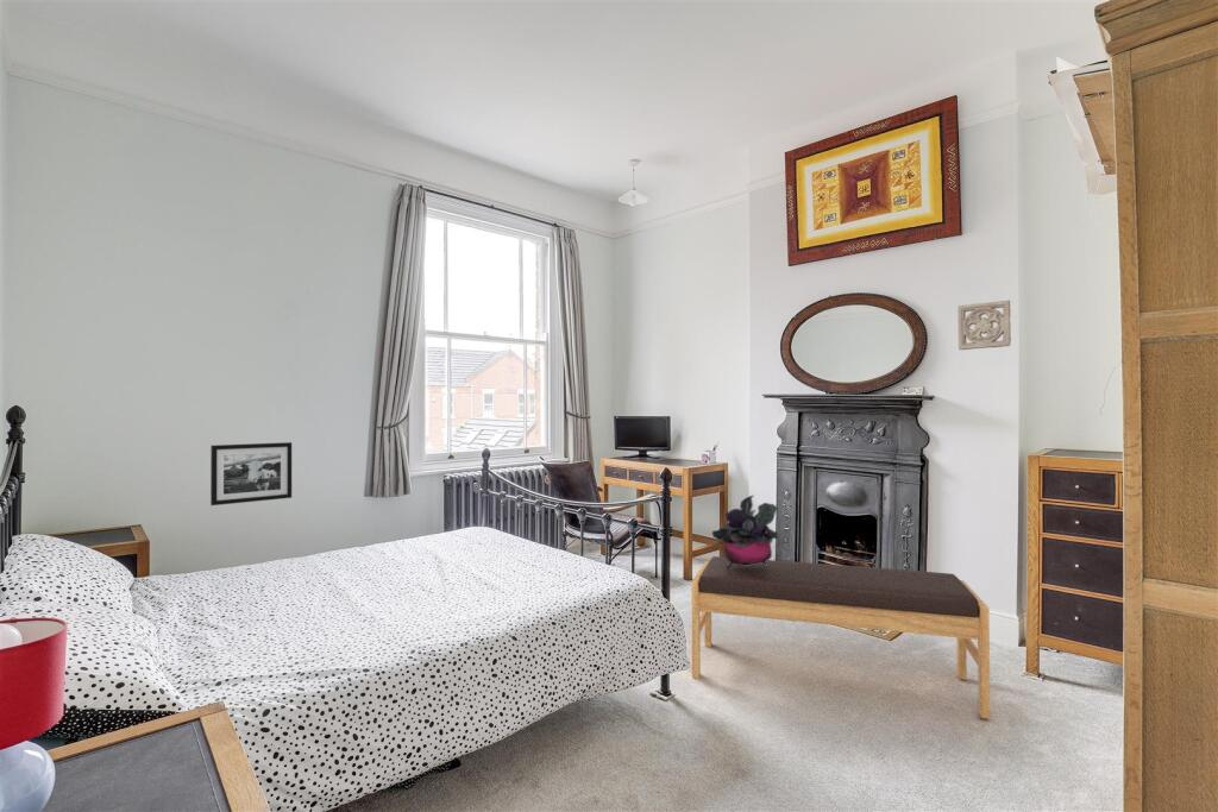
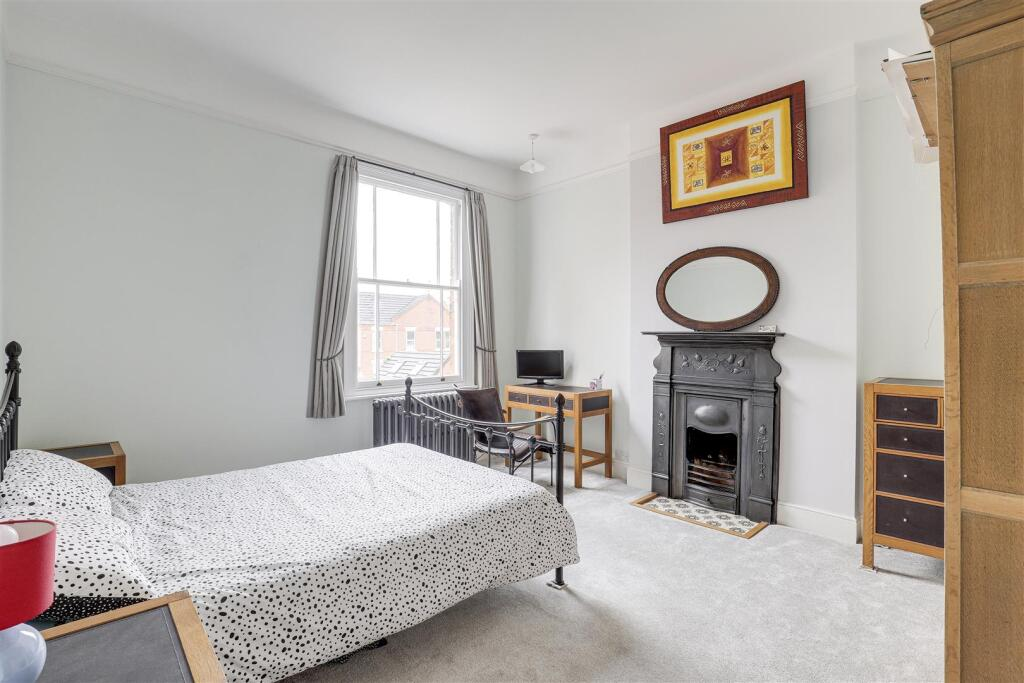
- bench (828, 623)
- potted plant (747, 531)
- wall ornament (984, 326)
- picture frame (252, 472)
